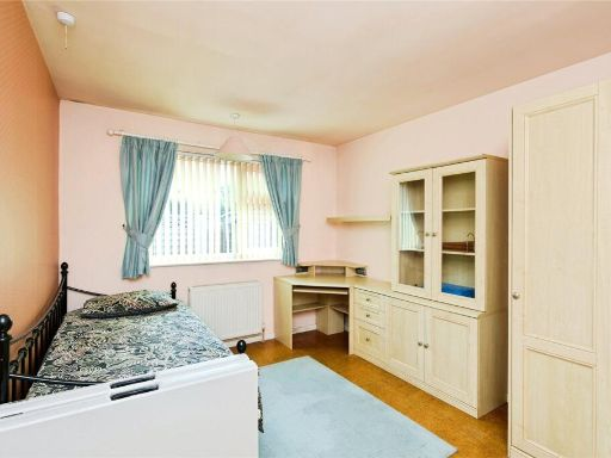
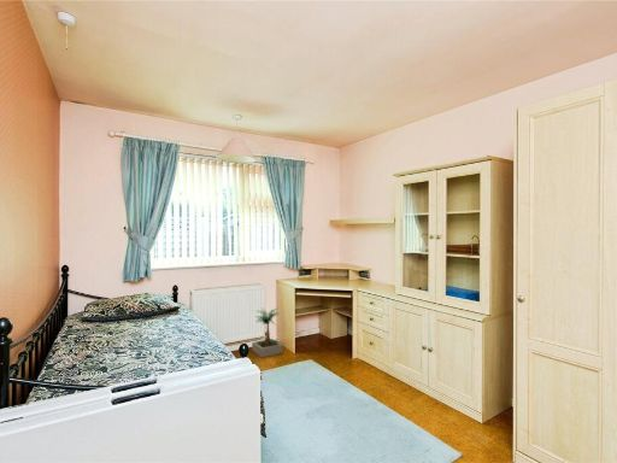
+ potted plant (268, 329)
